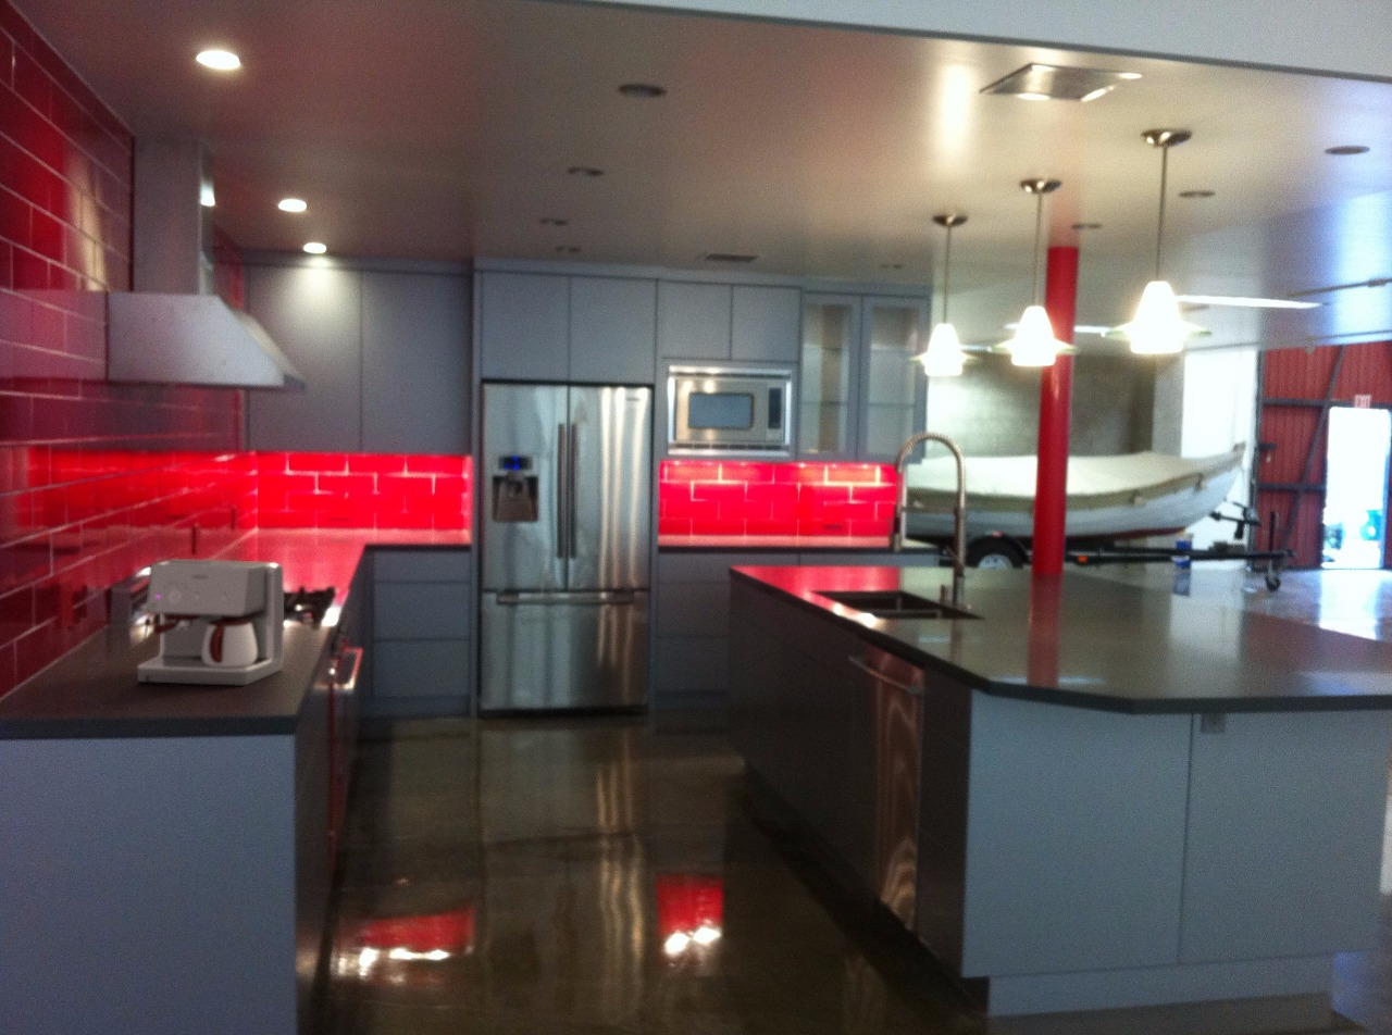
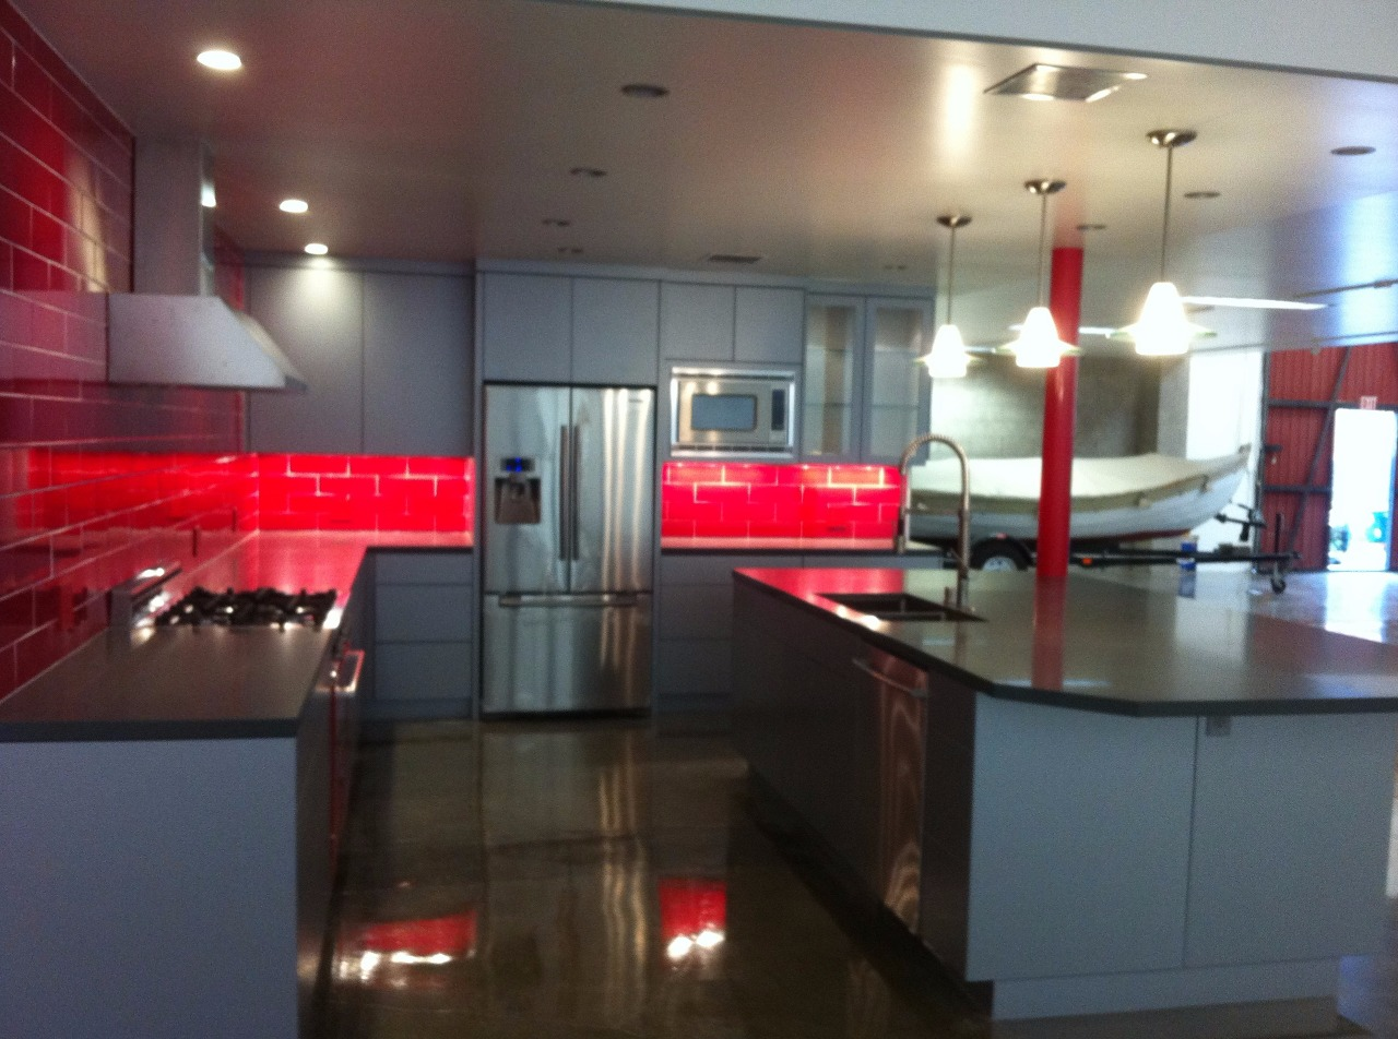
- coffee maker (211, 619)
